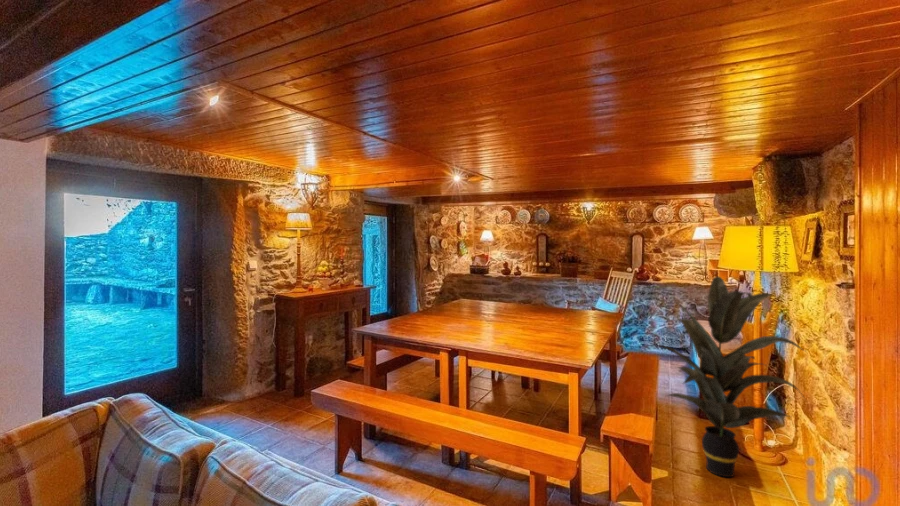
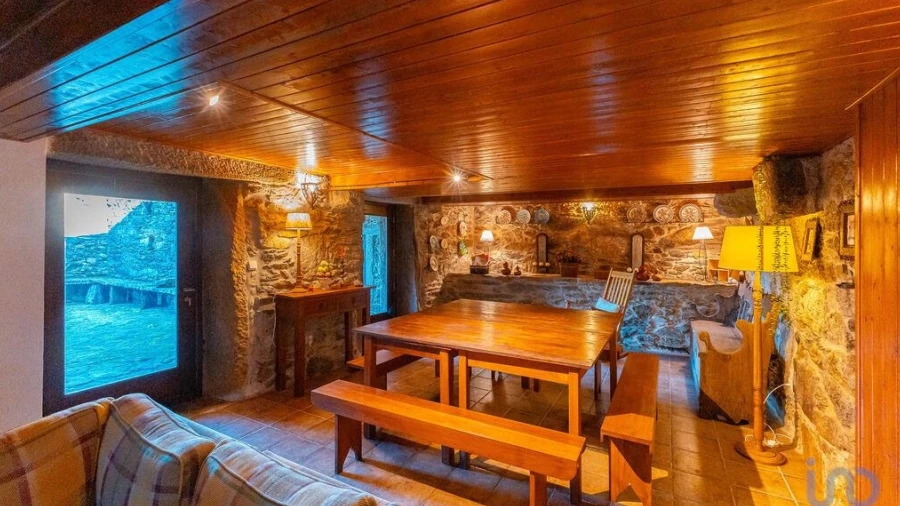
- indoor plant (724, 373)
